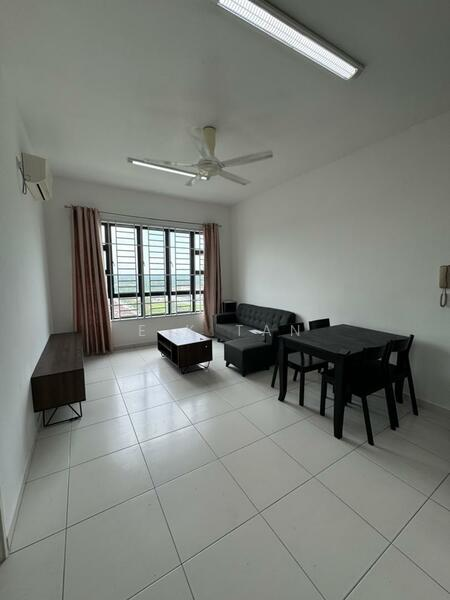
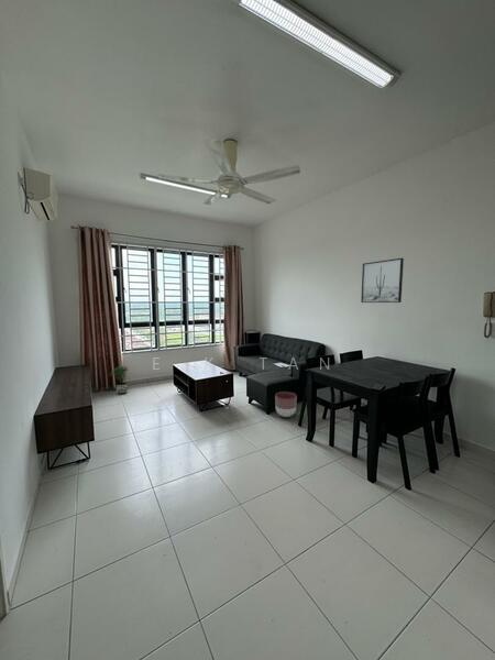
+ potted plant (120, 380)
+ wall art (381, 282)
+ planter (285, 405)
